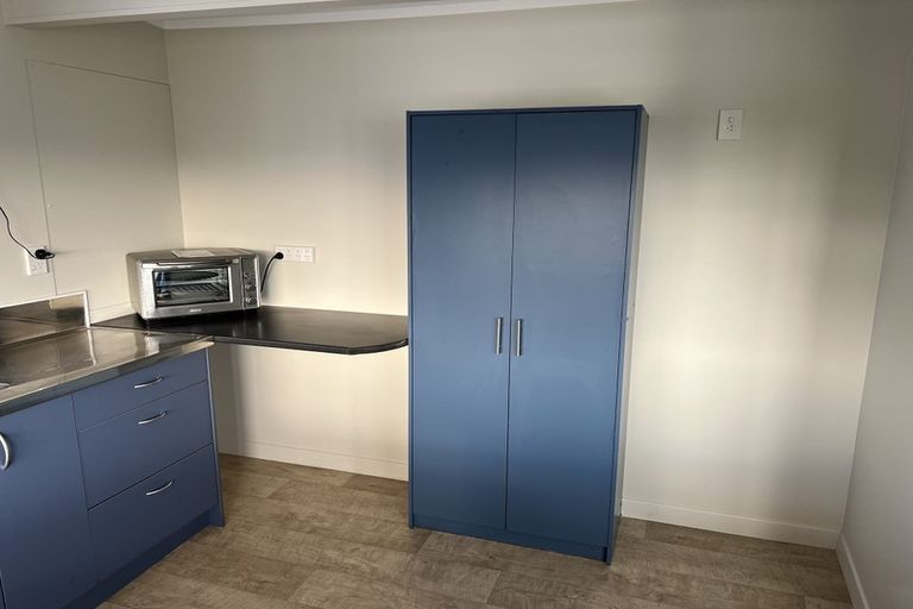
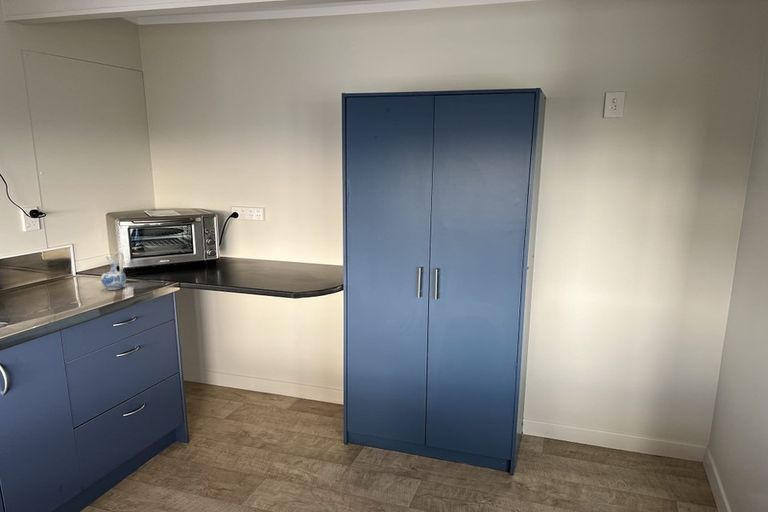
+ ceramic pitcher (113, 270)
